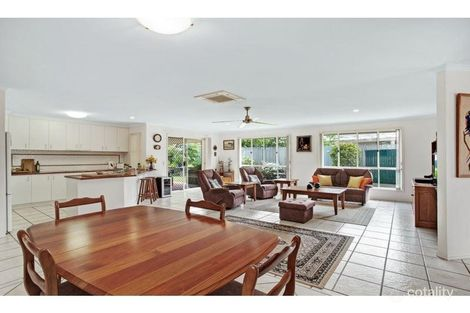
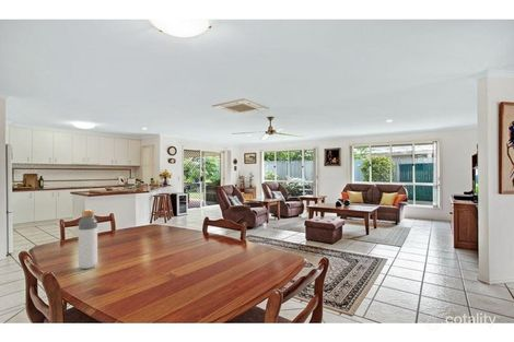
+ bottle (87, 238)
